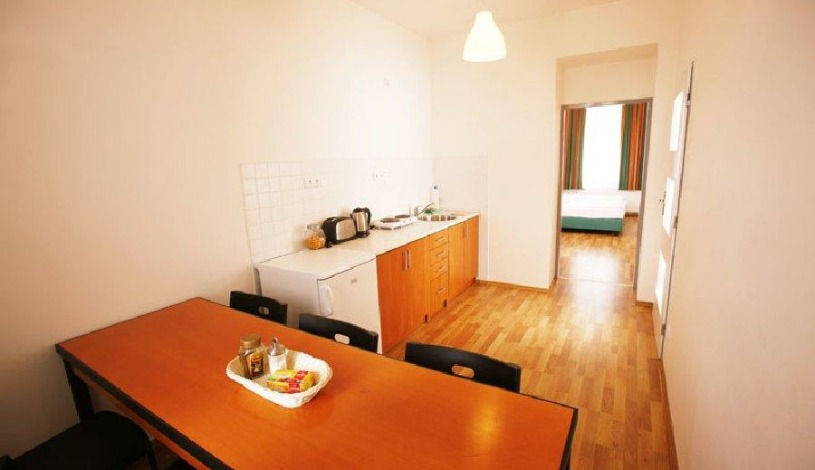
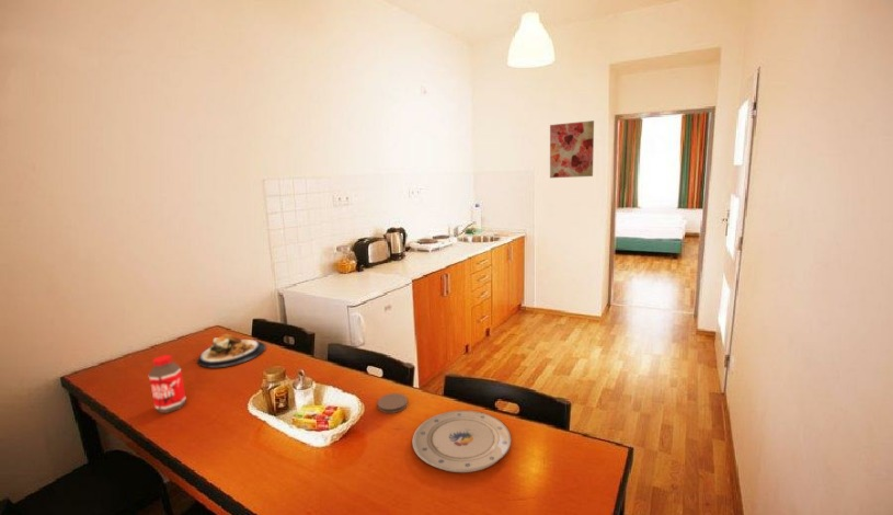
+ bottle (167, 382)
+ plate (231, 345)
+ coaster (392, 402)
+ wall art (571, 150)
+ plate (461, 439)
